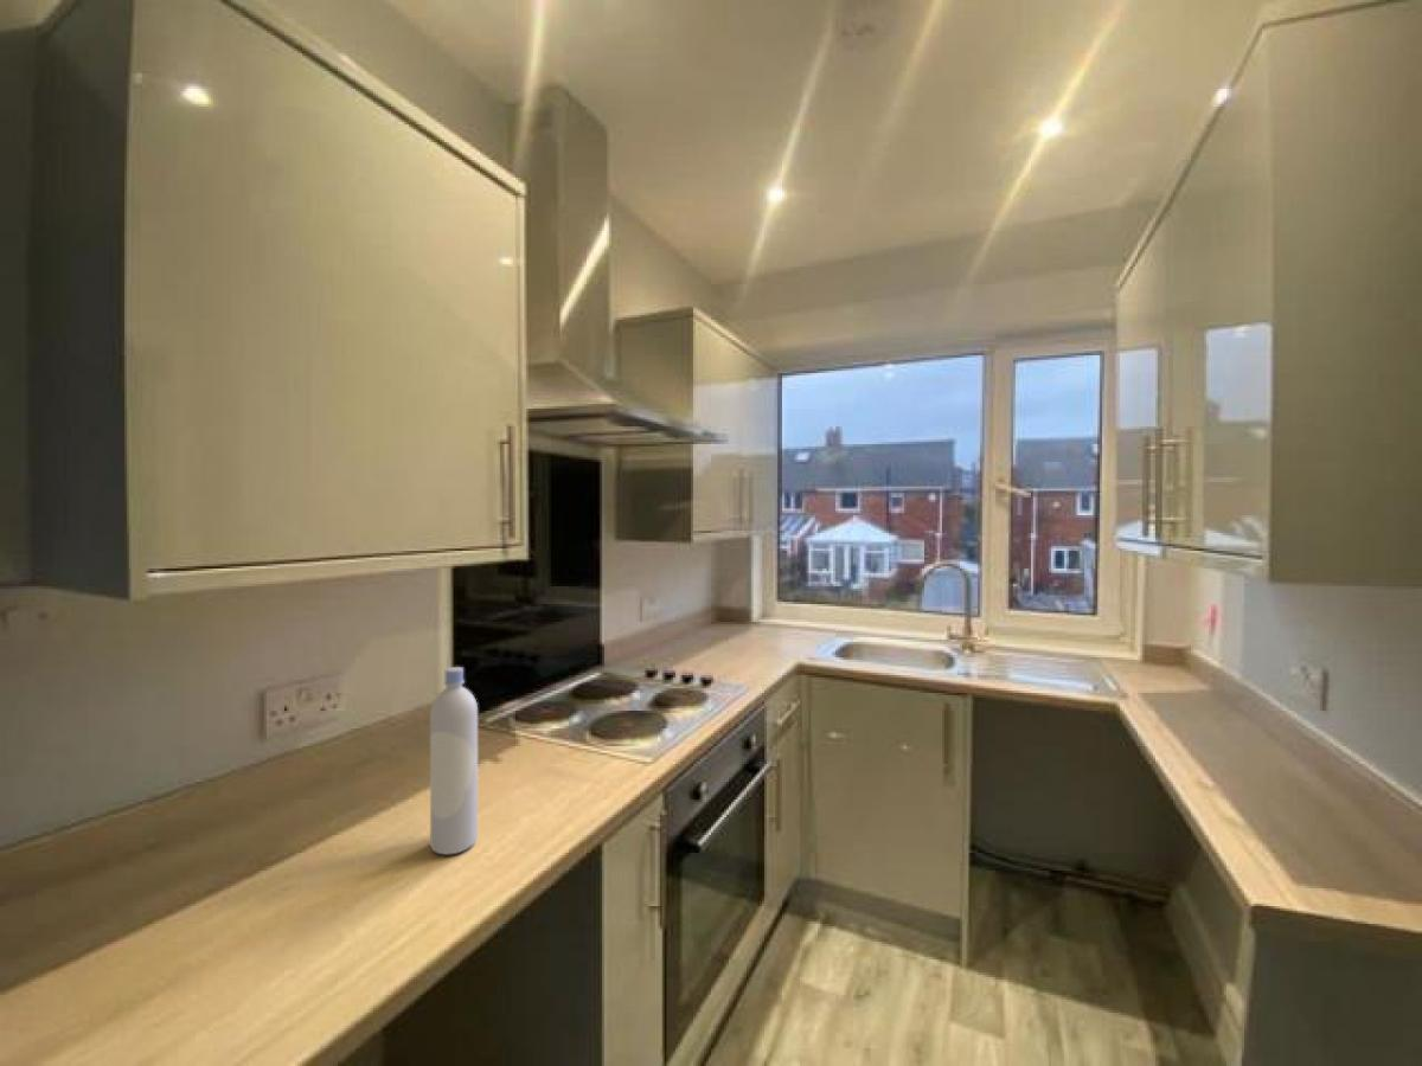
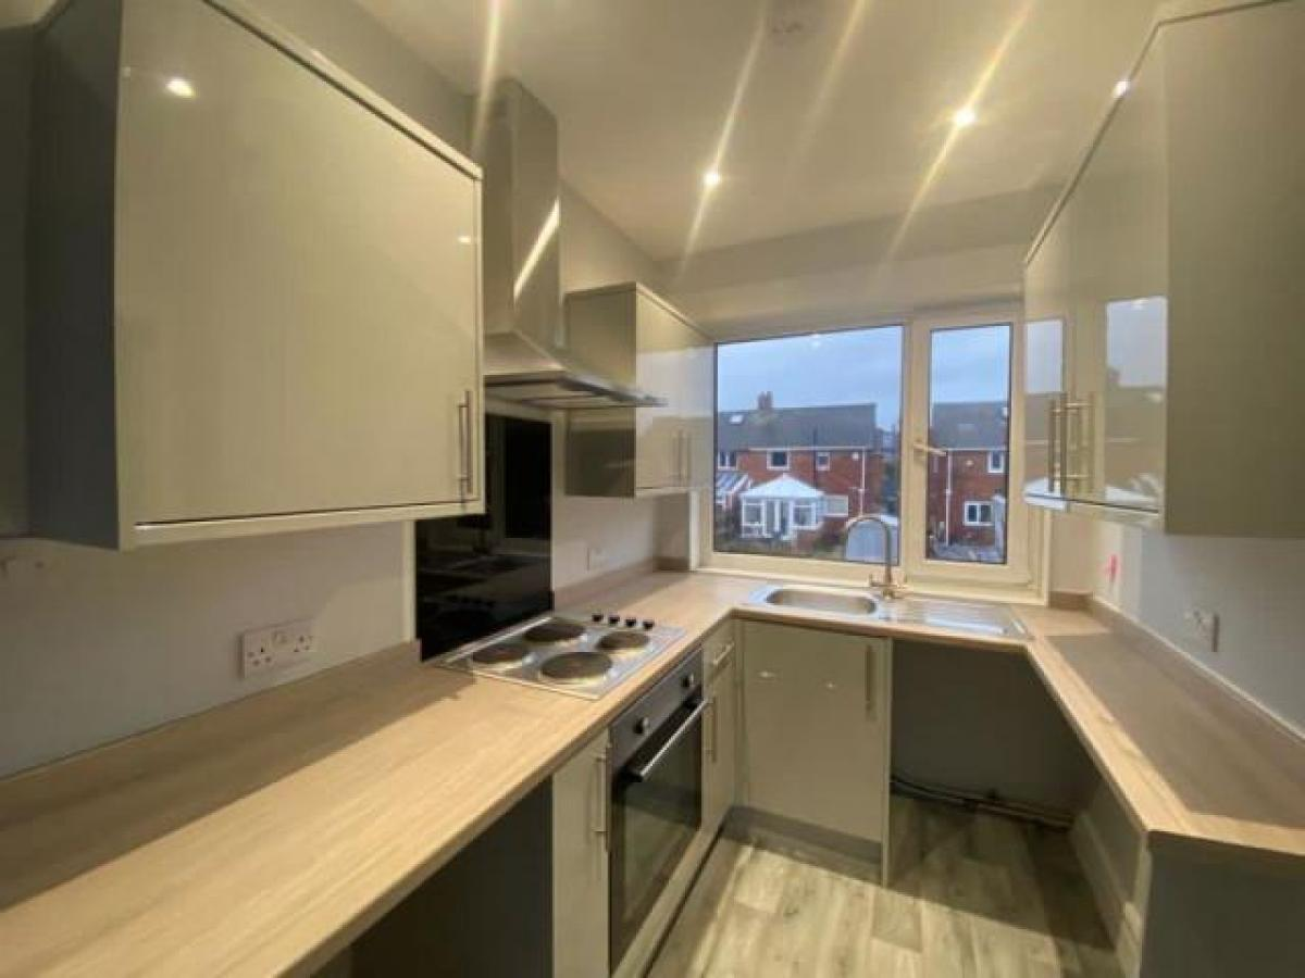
- bottle (454, 756)
